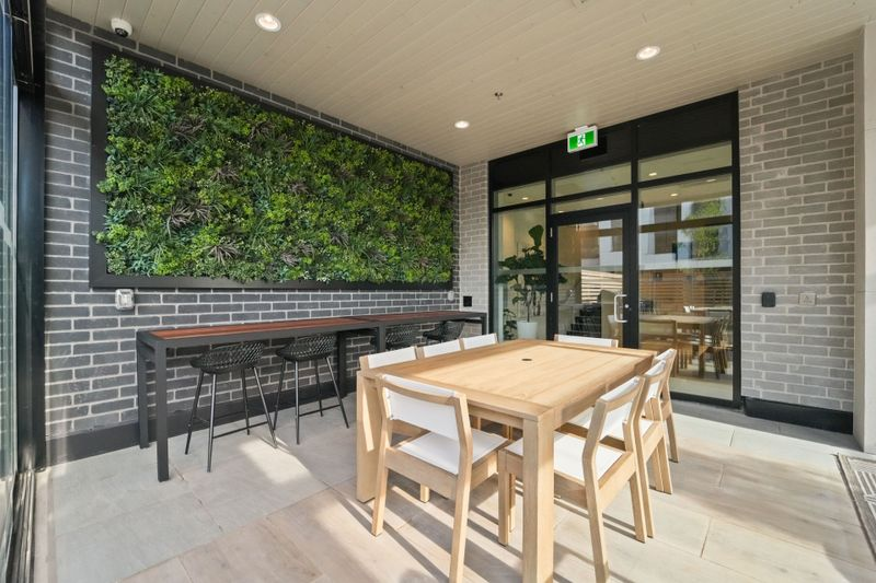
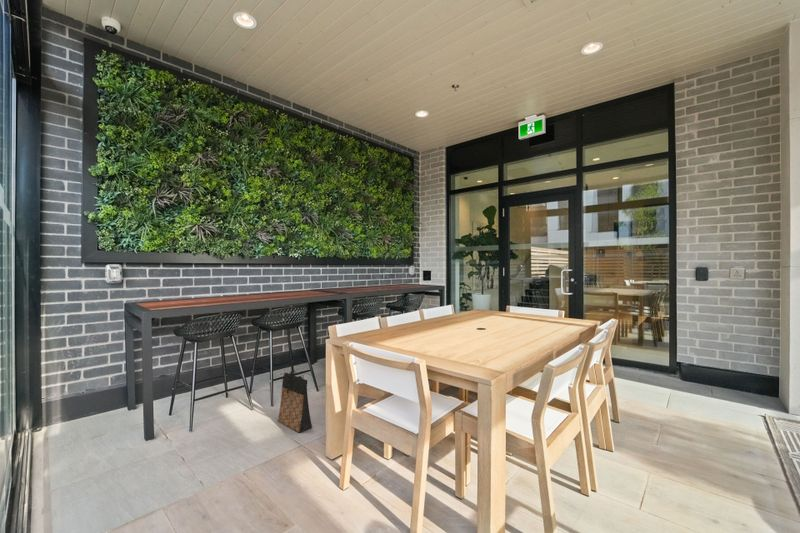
+ bag (295, 398)
